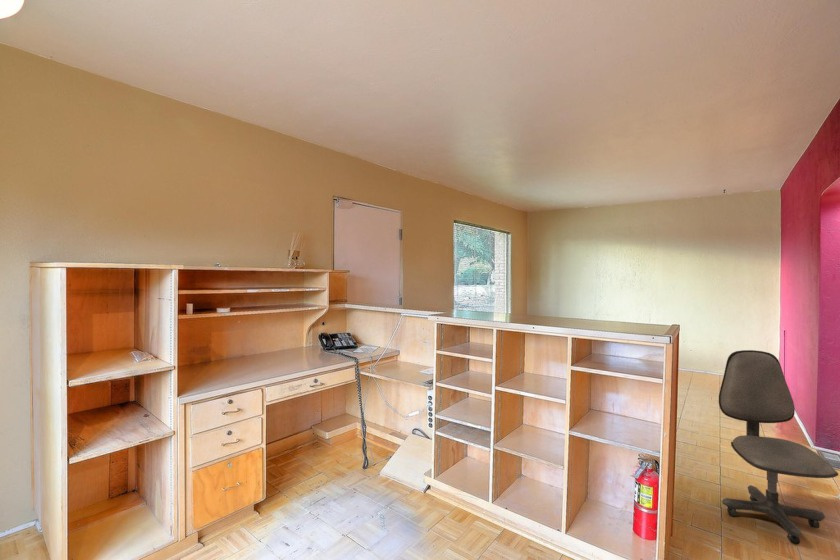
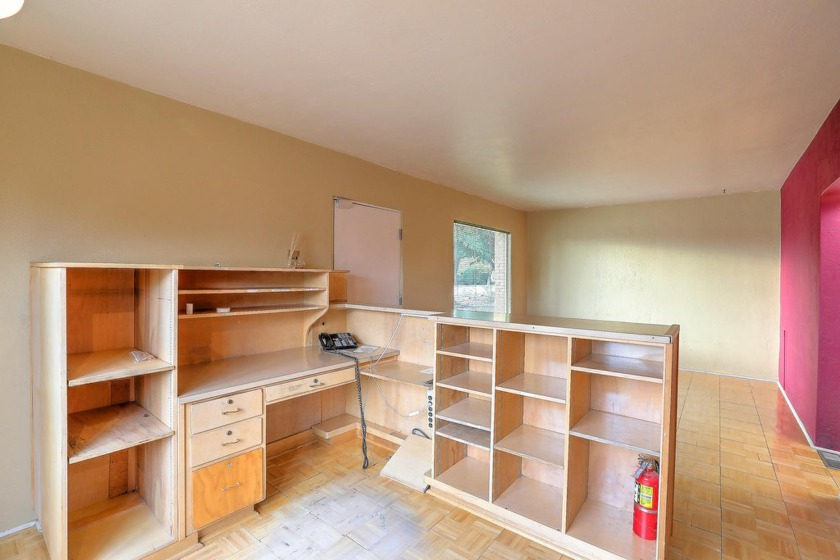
- office chair (773, 439)
